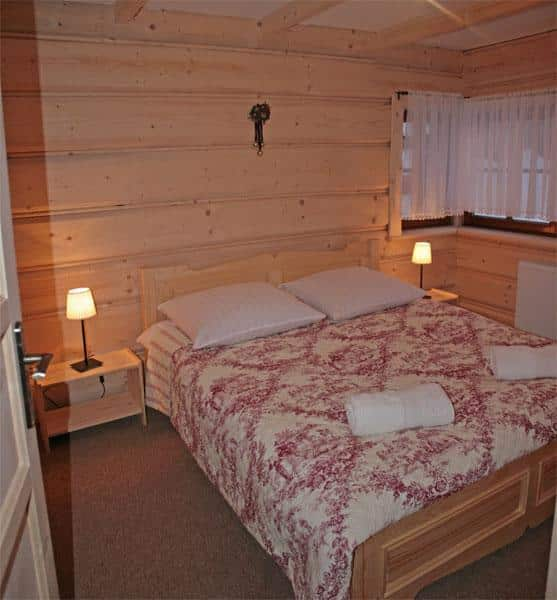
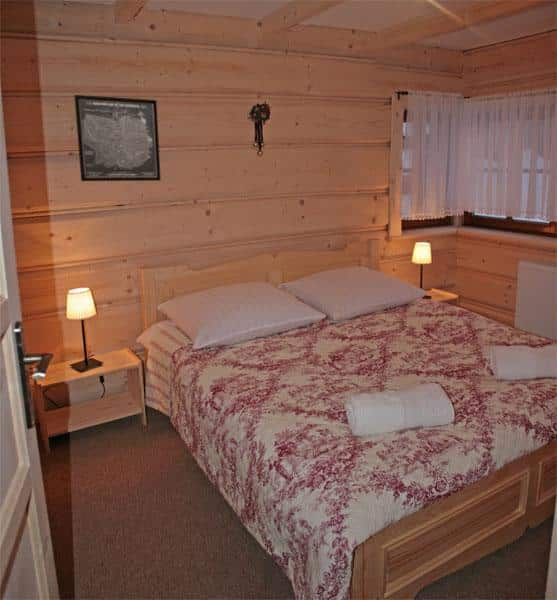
+ wall art (119, 139)
